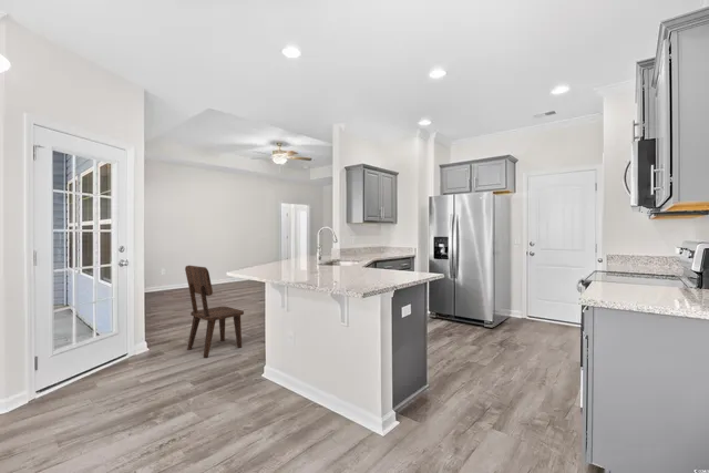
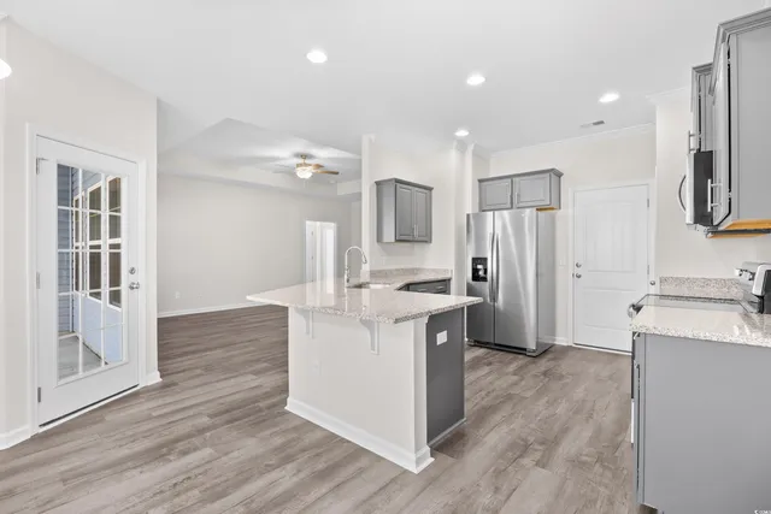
- dining chair (216, 307)
